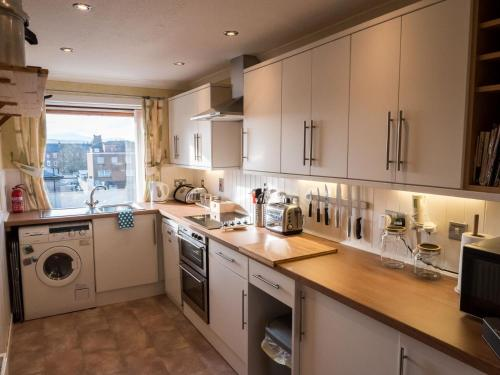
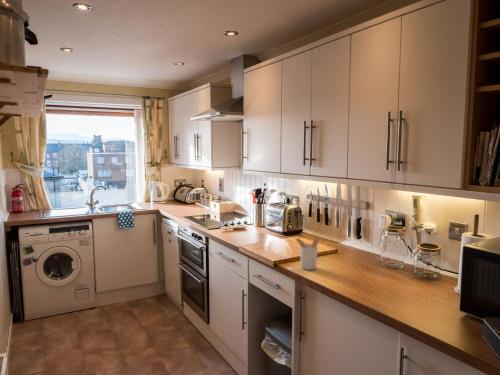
+ utensil holder (305, 252)
